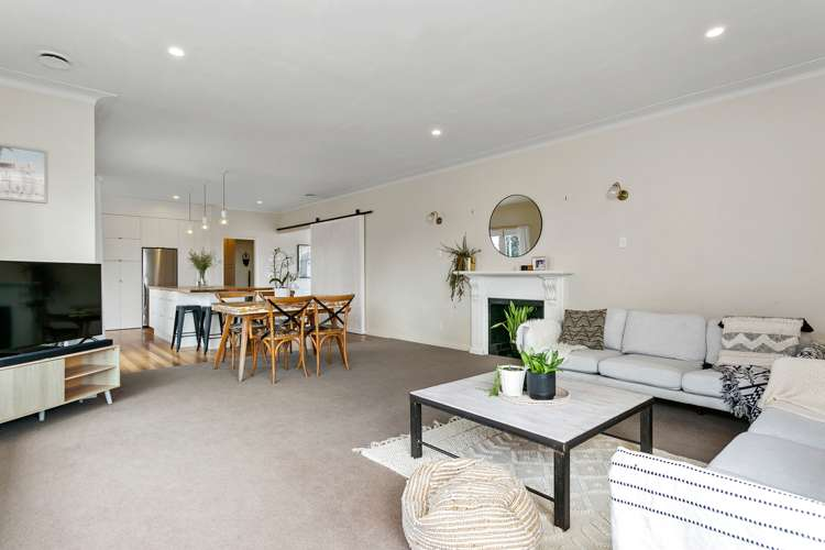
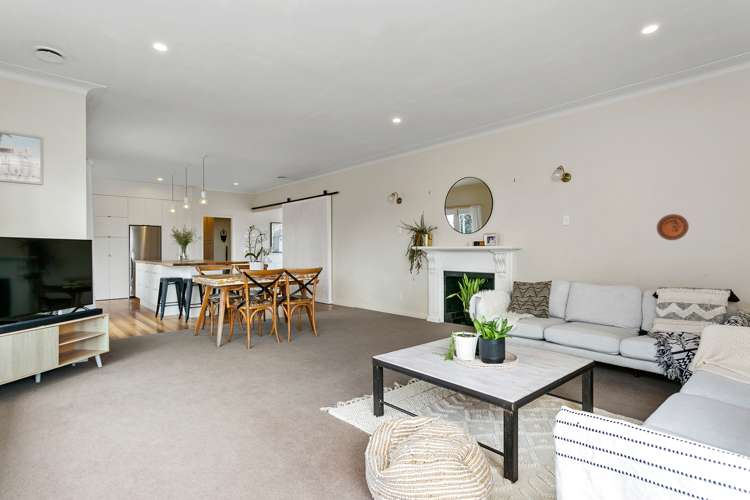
+ decorative plate (672, 227)
